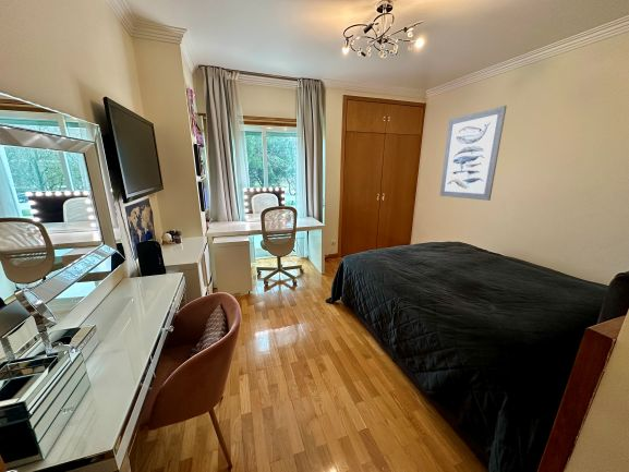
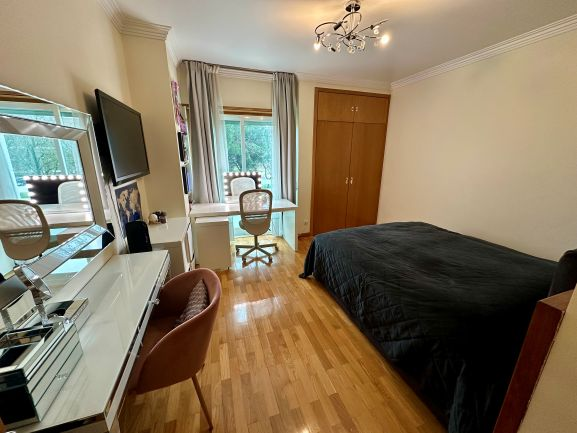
- wall art (468, 157)
